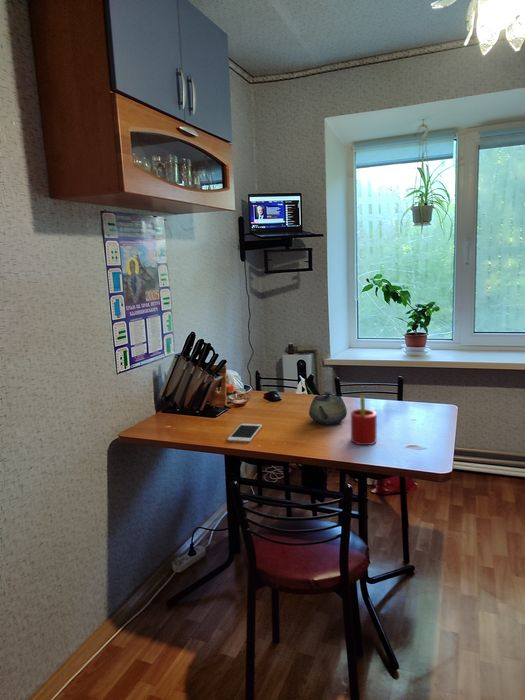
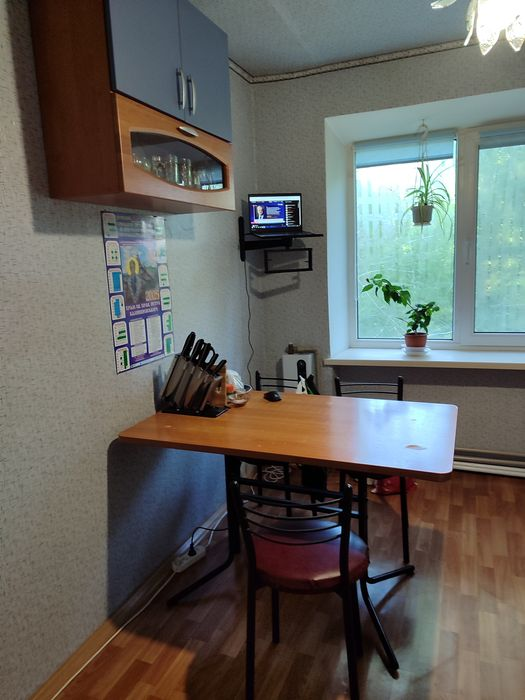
- cell phone (245, 432)
- straw (363, 417)
- teapot (327, 407)
